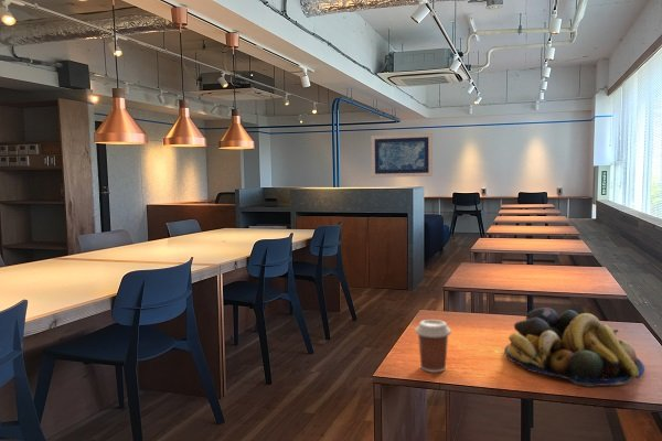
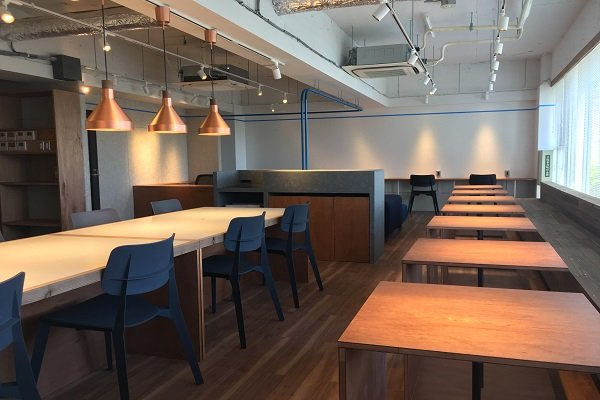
- wall art (401, 155)
- fruit bowl (572, 337)
- coffee cup (433, 345)
